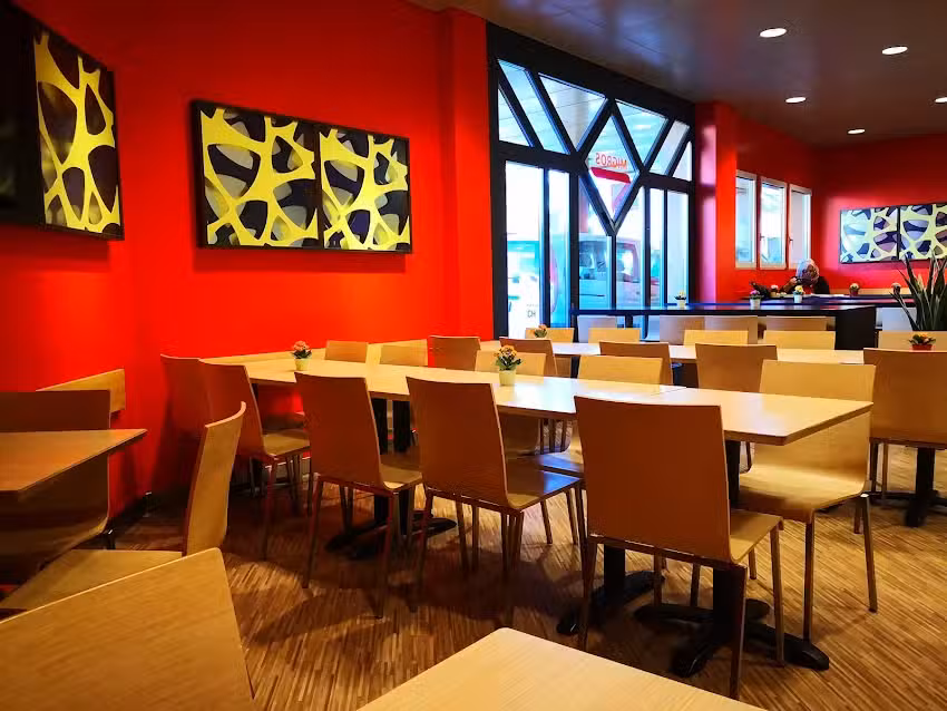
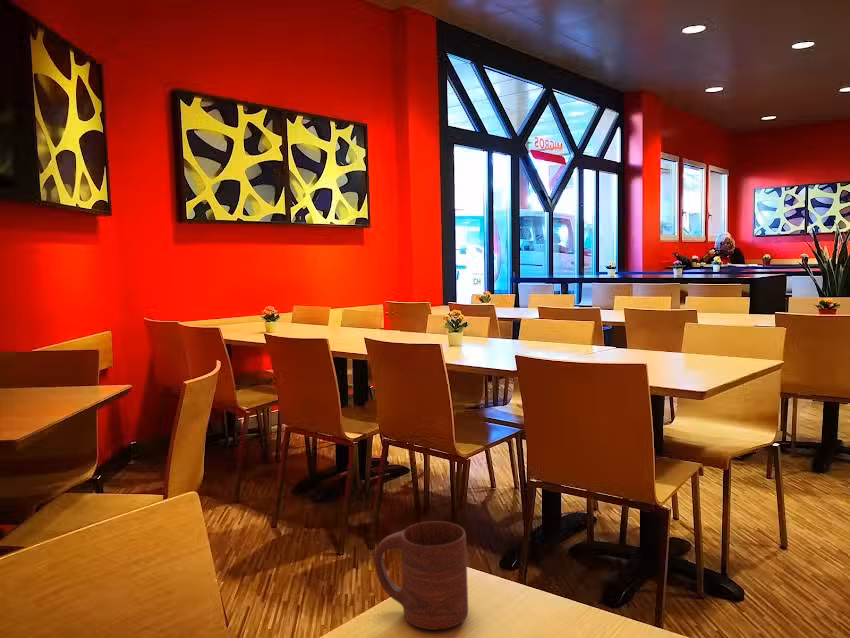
+ cup (424, 574)
